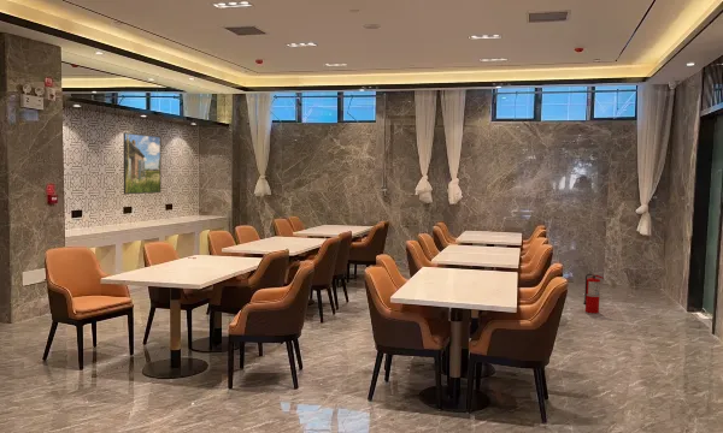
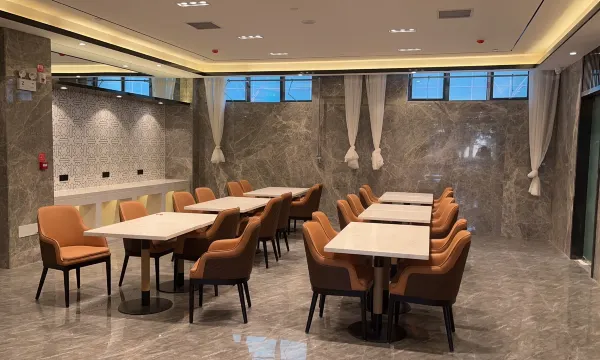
- fire extinguisher (593, 291)
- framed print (142, 164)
